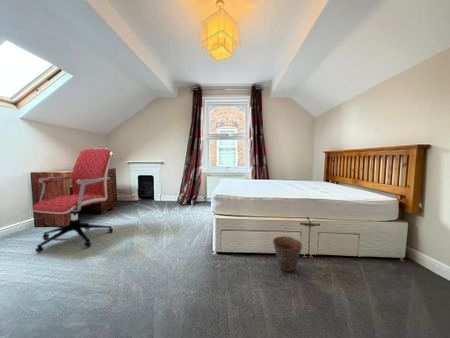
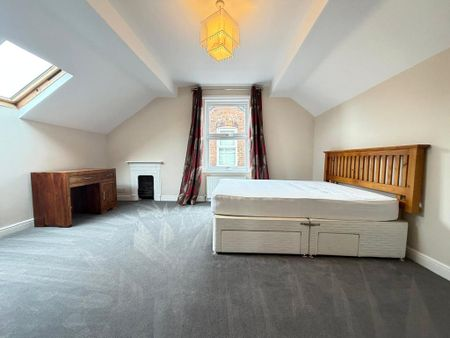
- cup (287, 255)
- office chair (73, 193)
